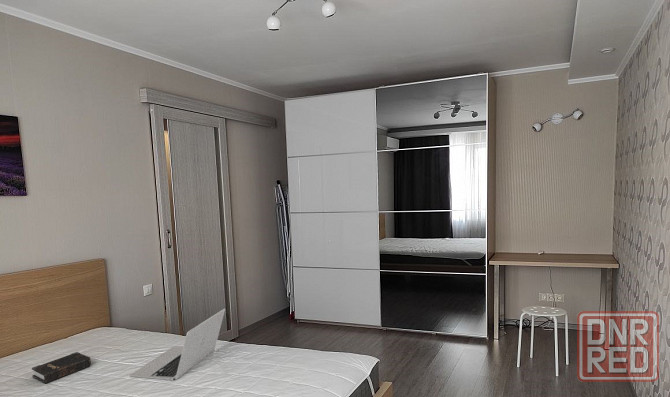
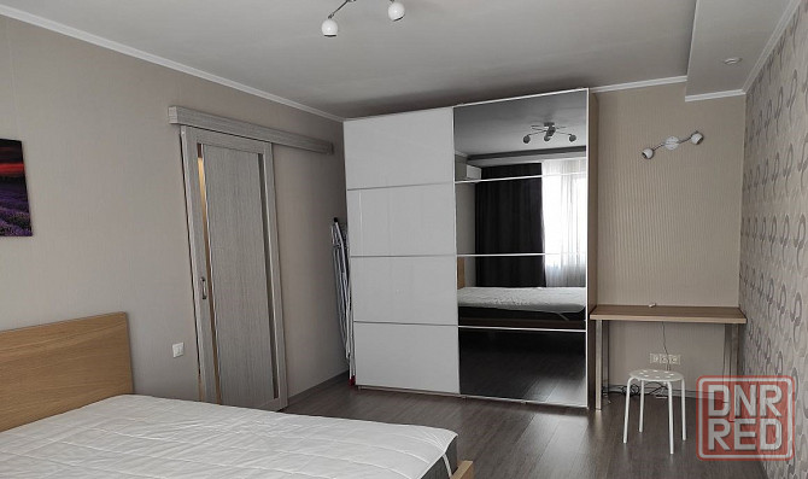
- hardback book (62, 367)
- laptop (184, 343)
